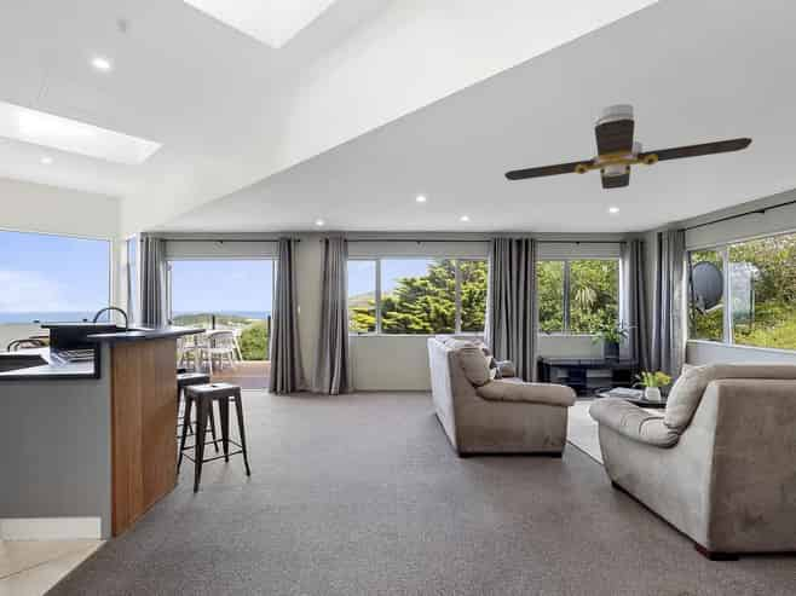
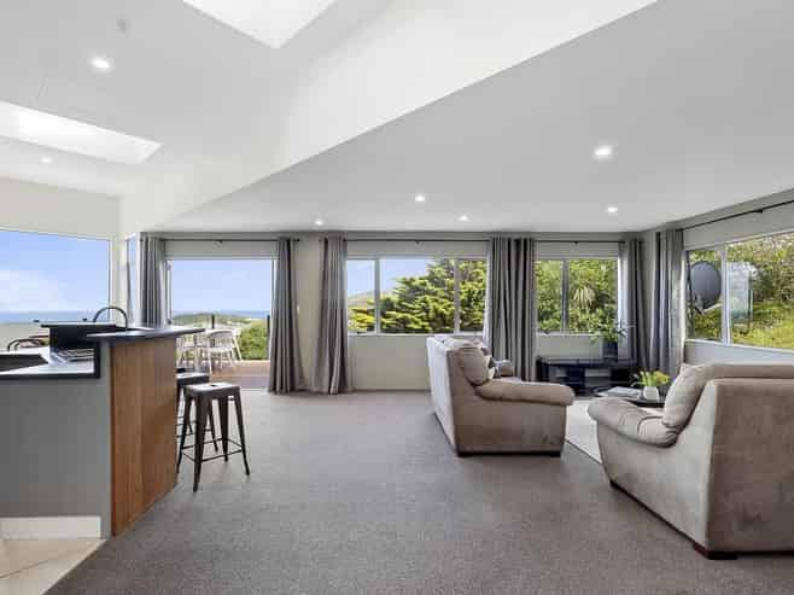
- ceiling fan (615, 143)
